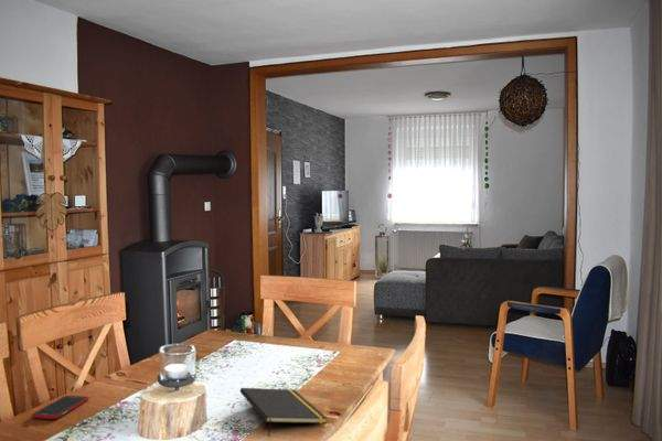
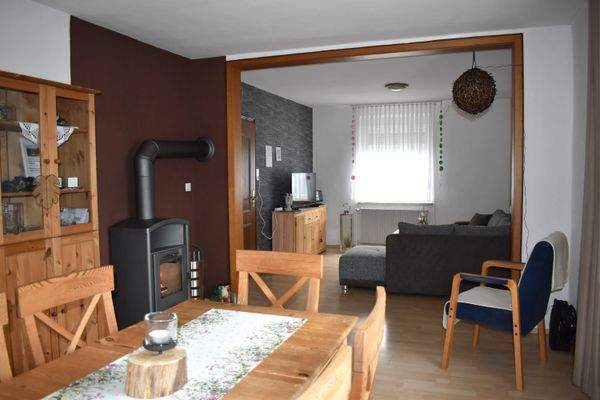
- cell phone (61, 407)
- notepad (281, 405)
